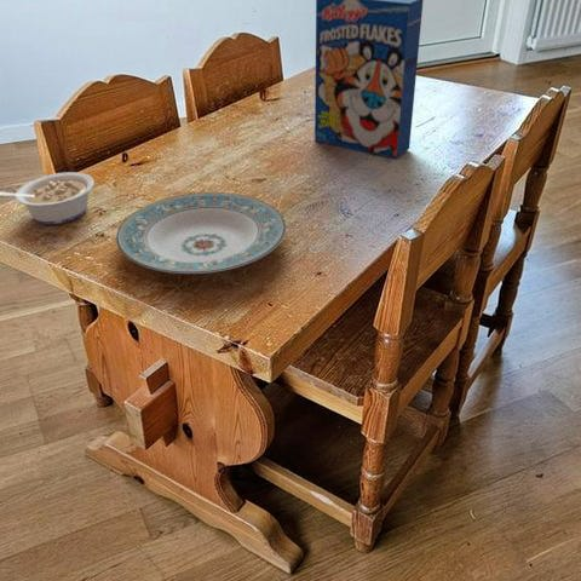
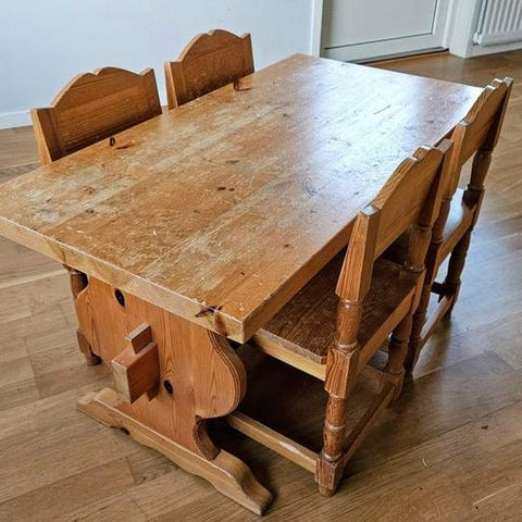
- legume (54, 199)
- plate (202, 237)
- cereal box (364, 74)
